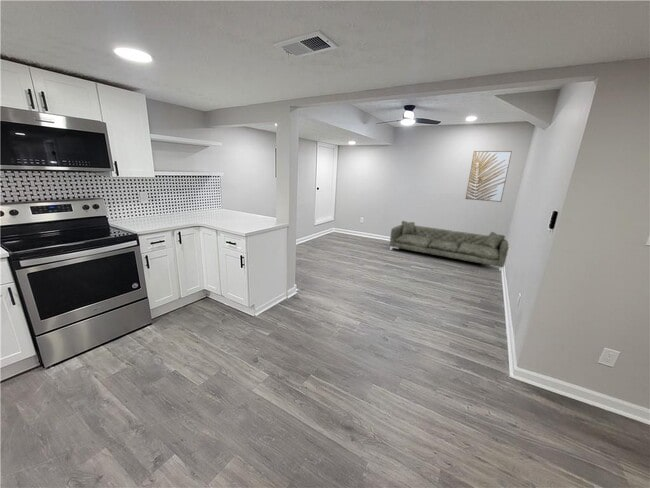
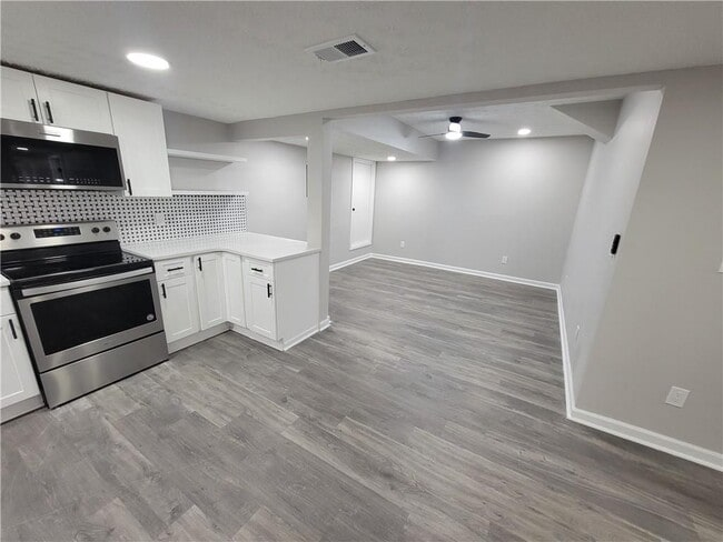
- sofa (445, 241)
- wall art (487, 176)
